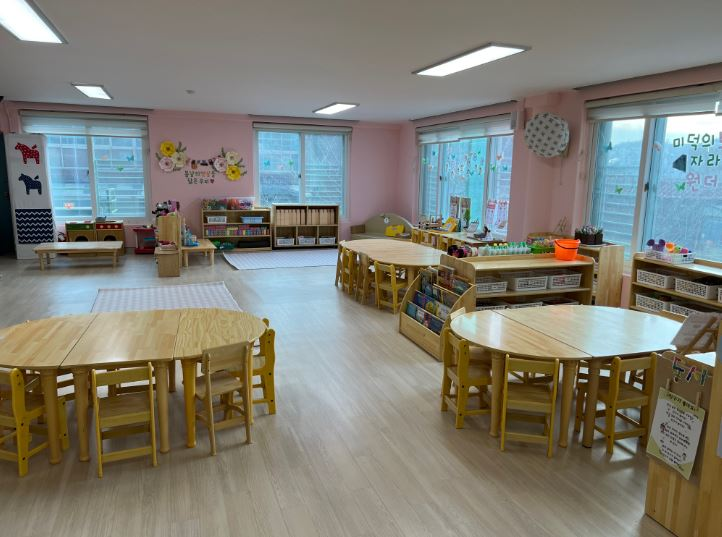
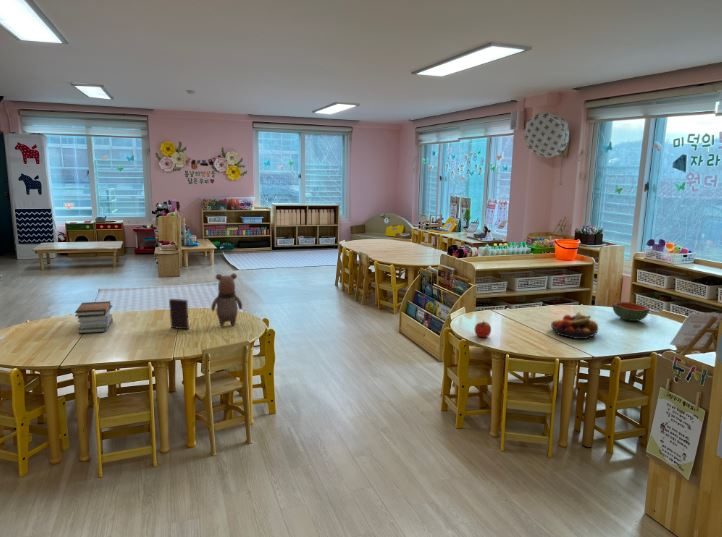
+ bowl (630, 312)
+ teddy bear (226, 299)
+ fruit bowl (574, 323)
+ apple (482, 328)
+ book (178, 313)
+ book stack (94, 316)
